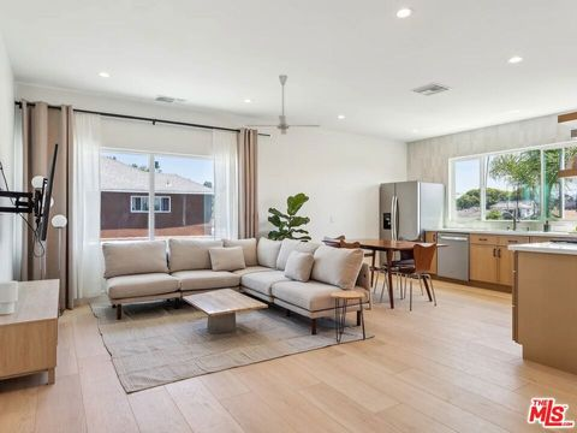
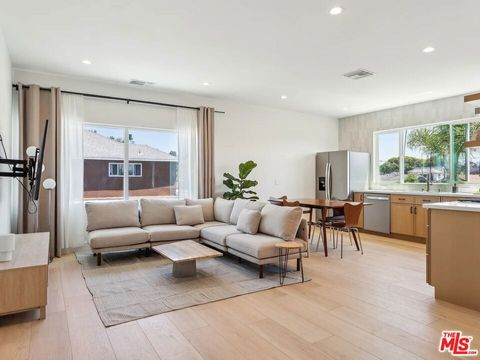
- ceiling fan (282, 102)
